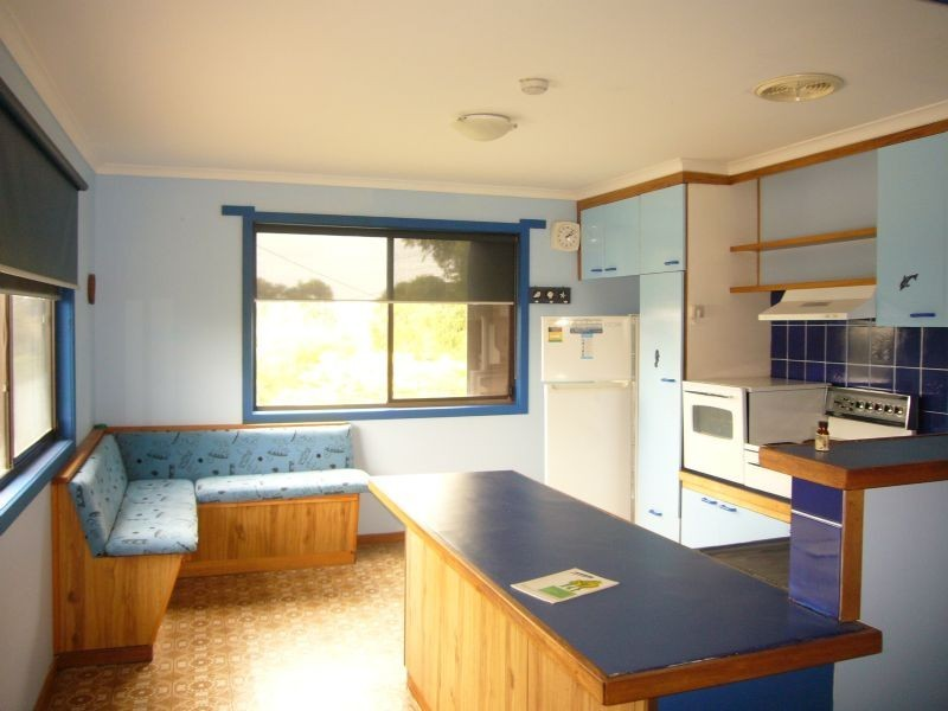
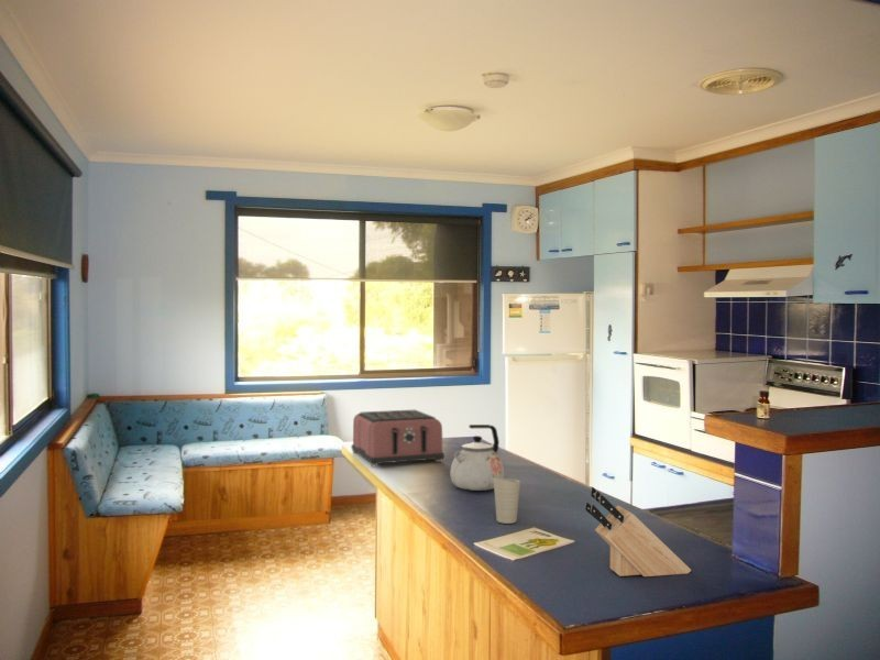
+ toaster (397, 436)
+ knife block (635, 529)
+ cup (506, 498)
+ kettle (476, 455)
